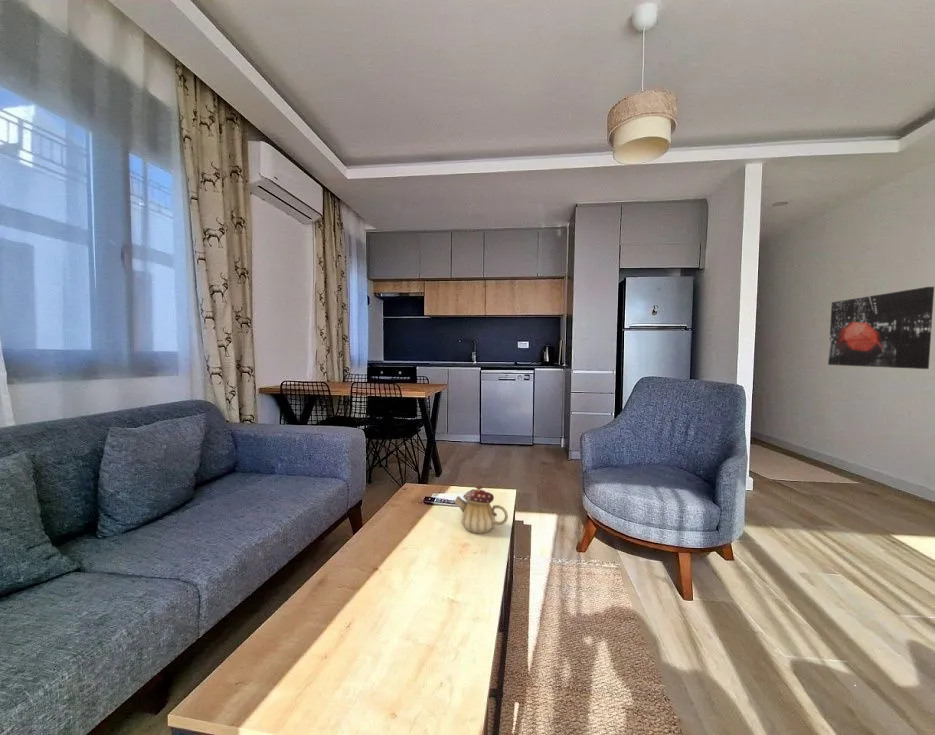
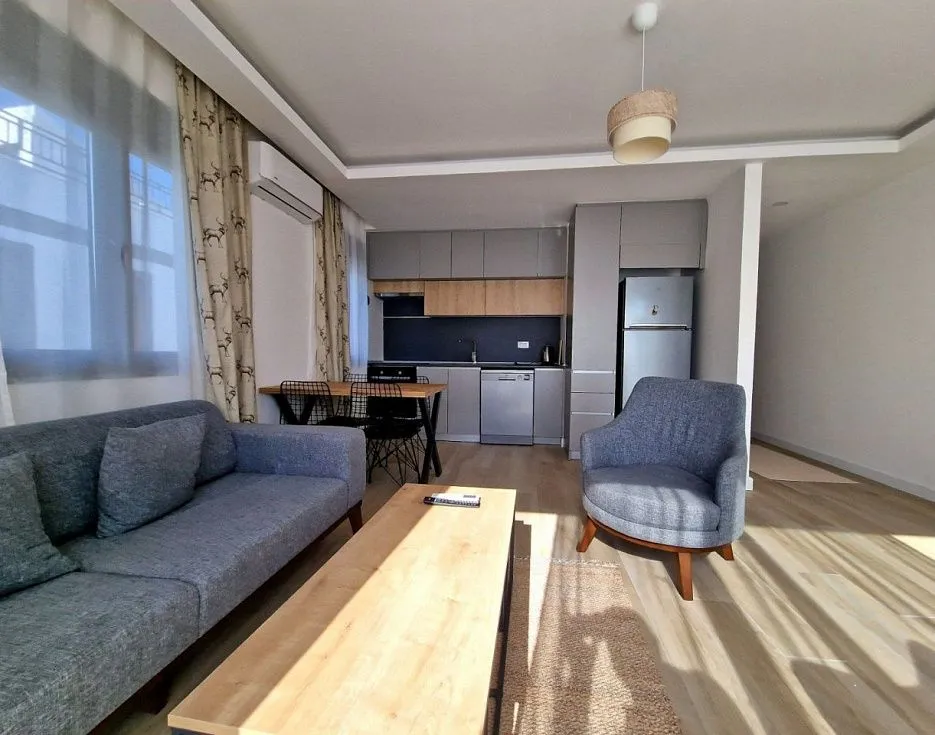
- wall art (873, 331)
- teapot (480, 506)
